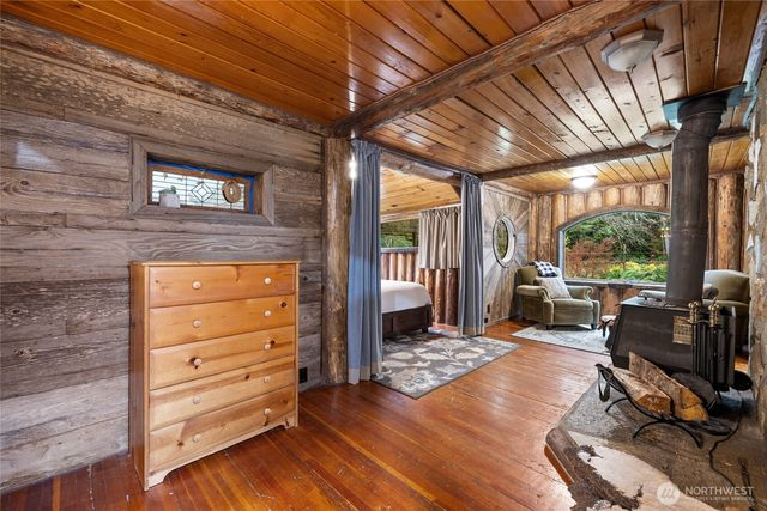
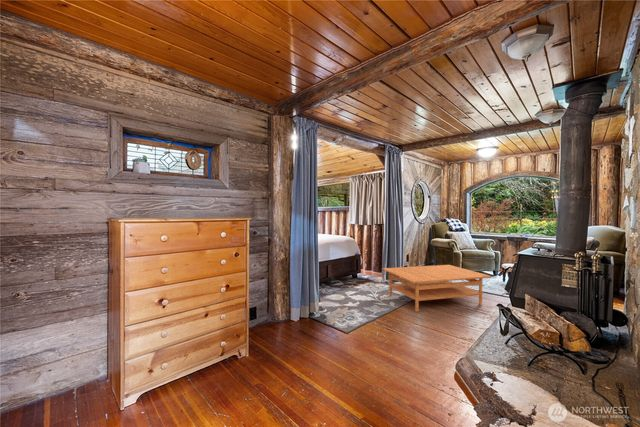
+ coffee table (433, 285)
